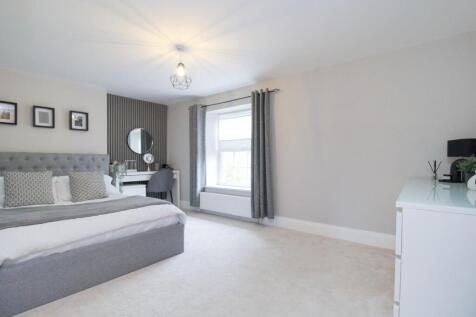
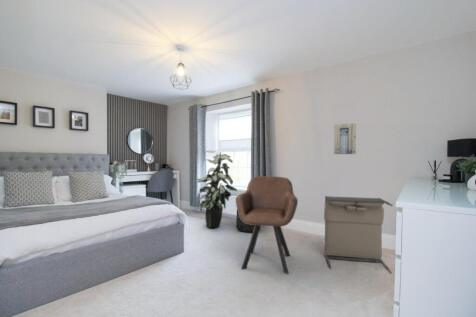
+ armchair (267, 219)
+ wall art (344, 139)
+ laundry hamper (355, 231)
+ indoor plant (214, 188)
+ basket (248, 224)
